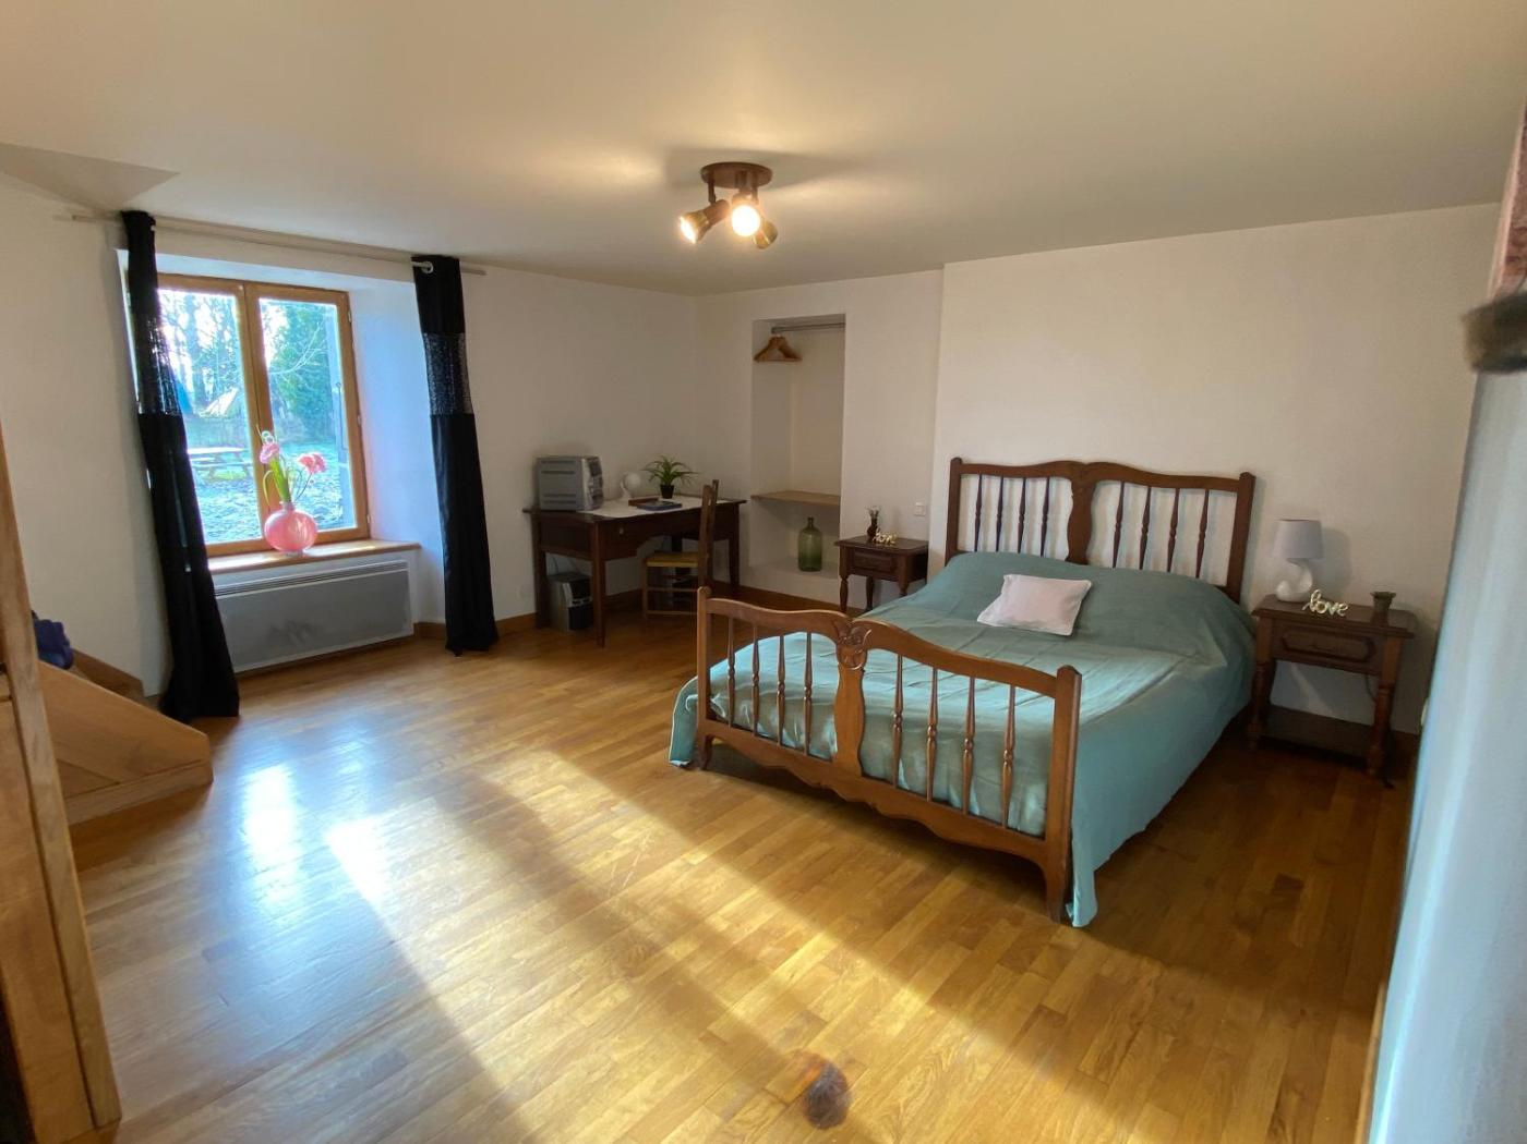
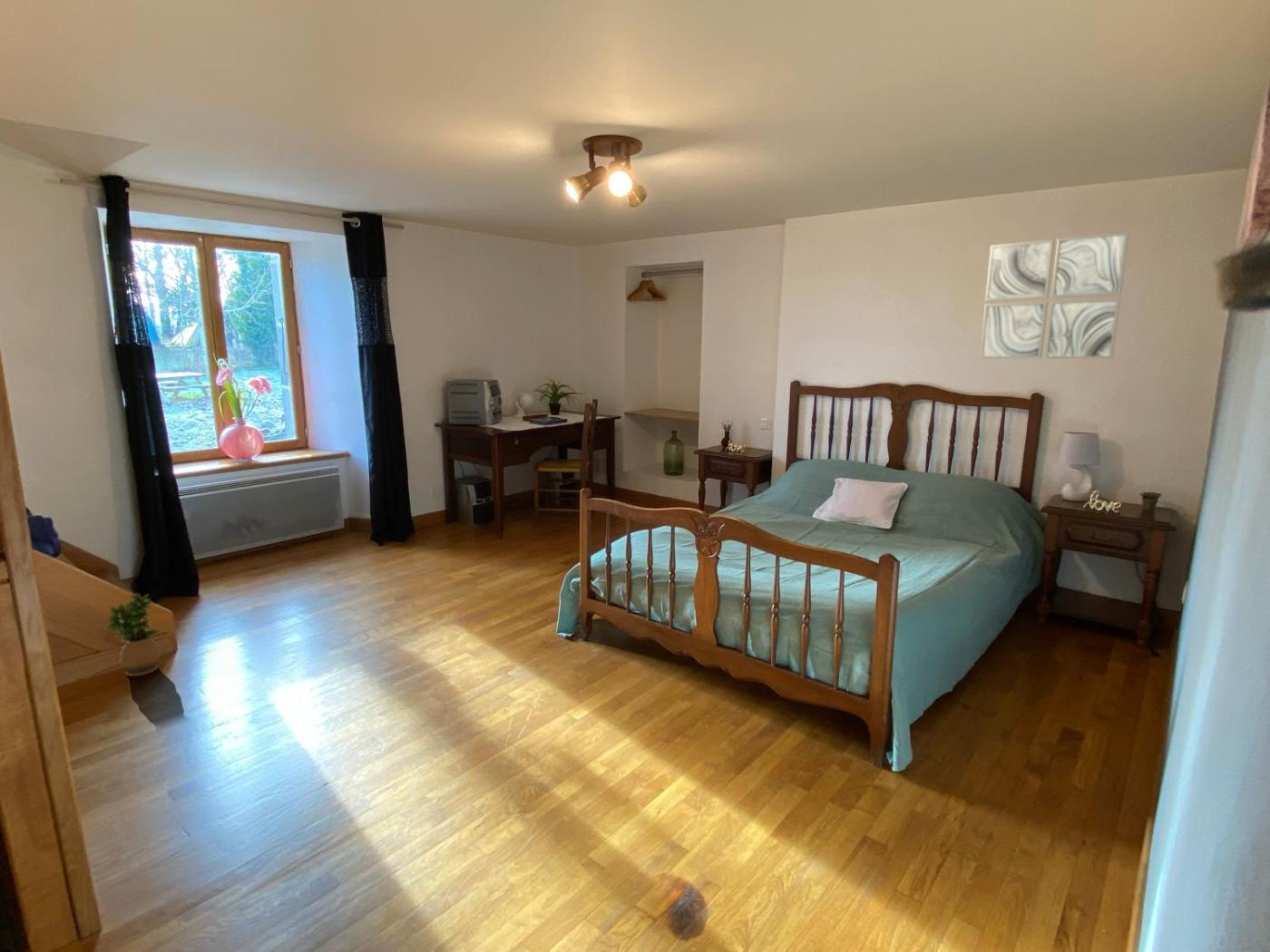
+ potted plant (132, 633)
+ wall art (1050, 301)
